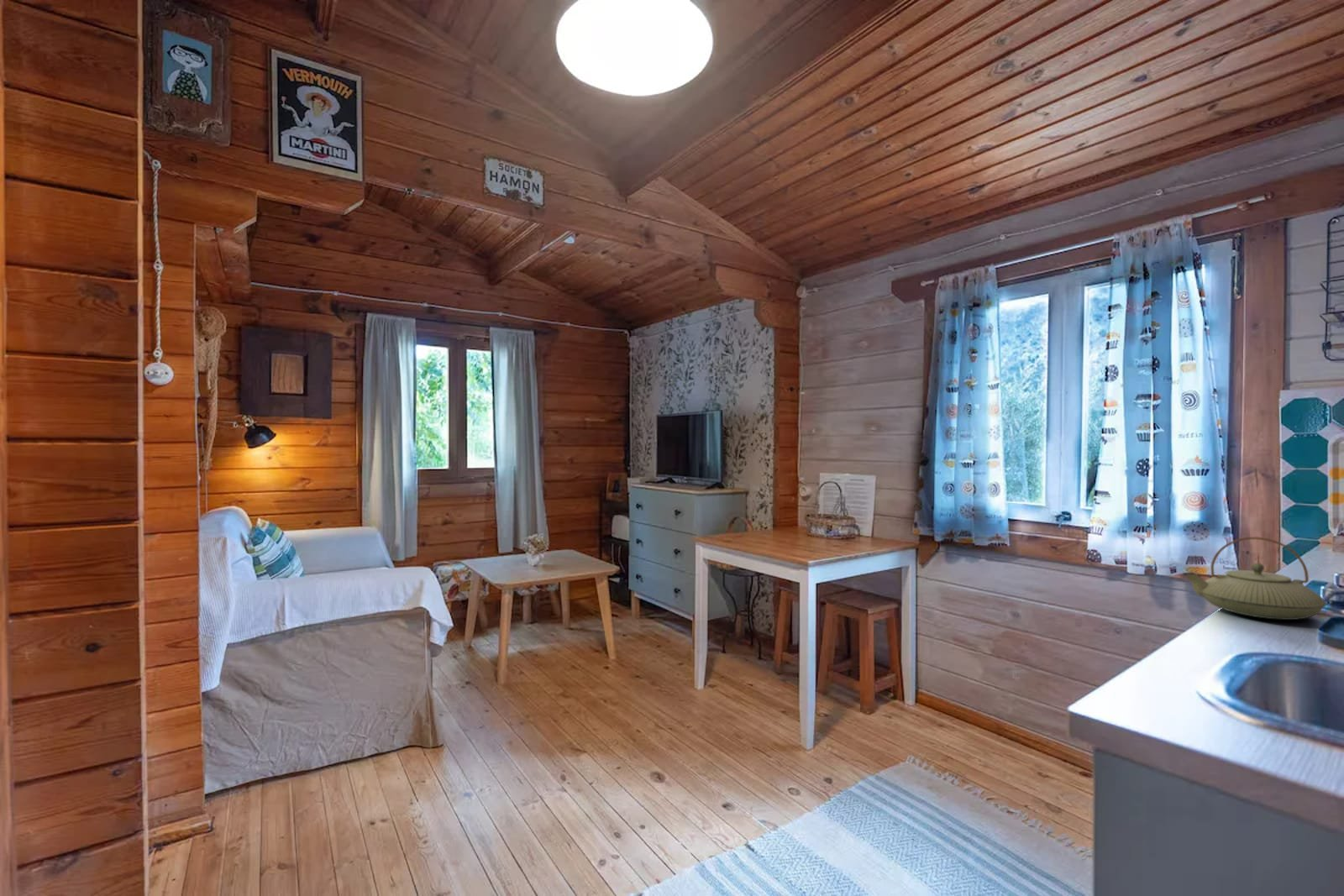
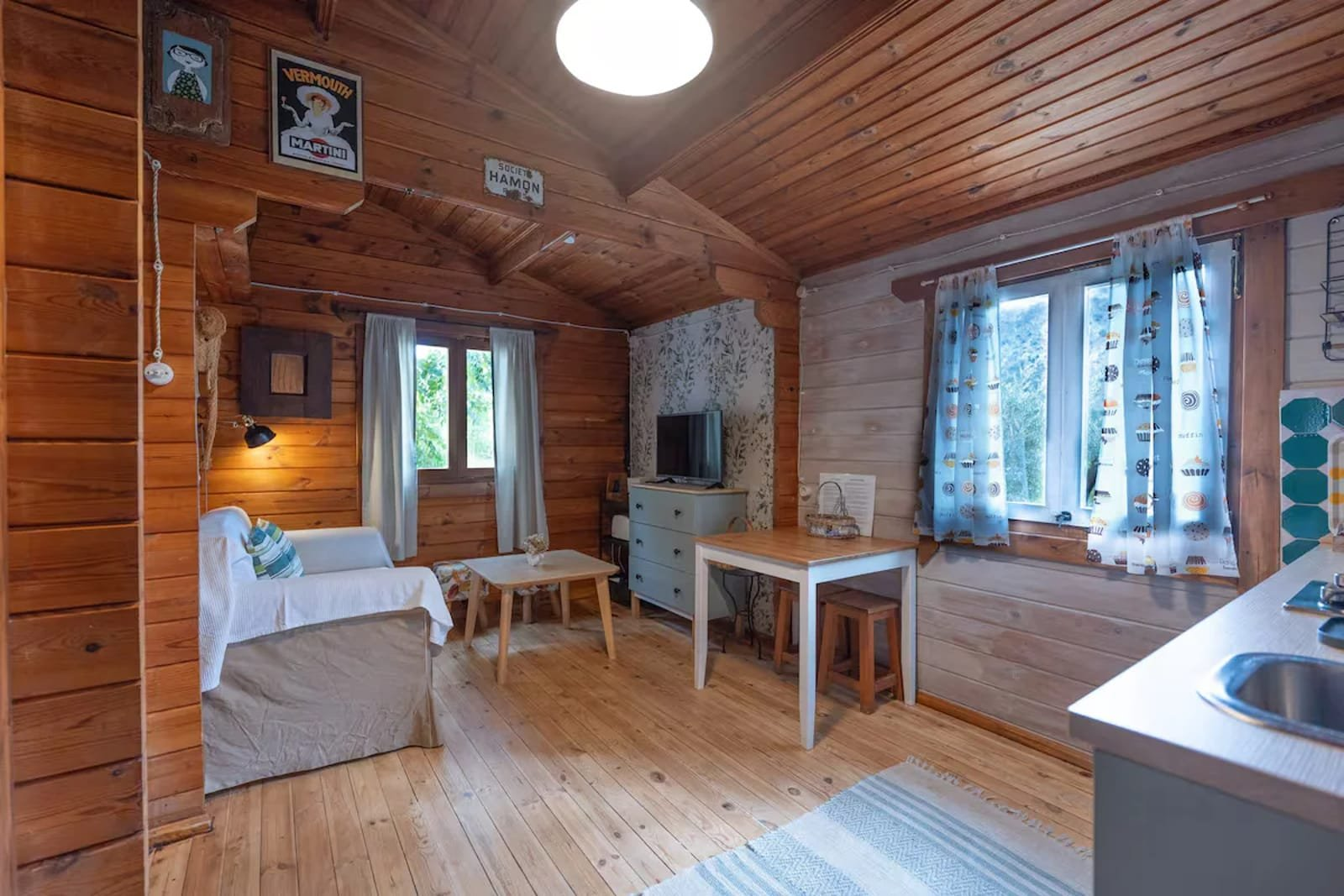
- teapot (1249, 574)
